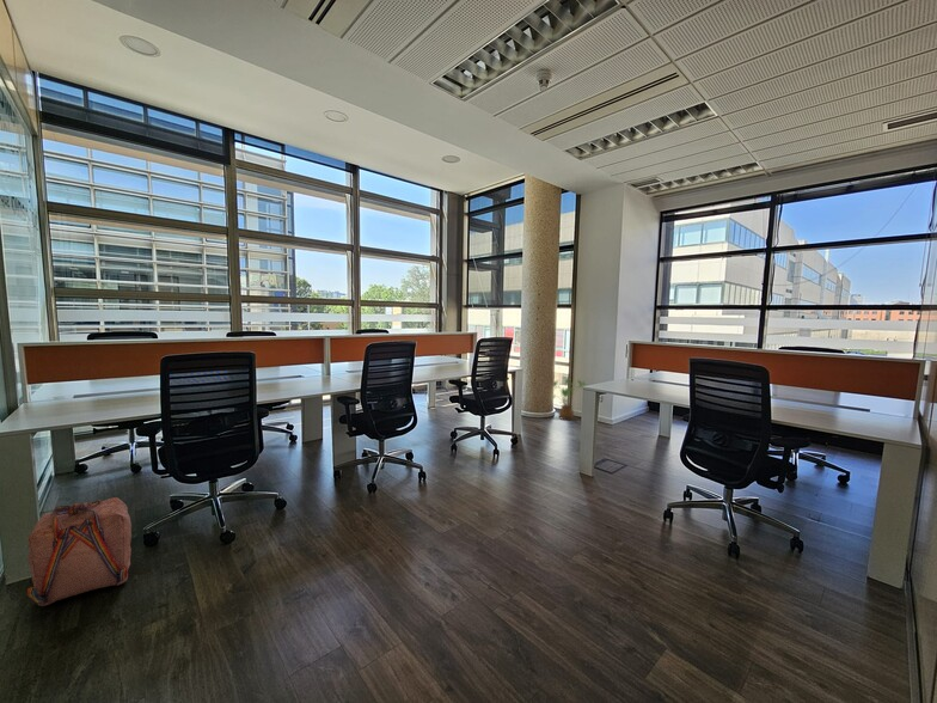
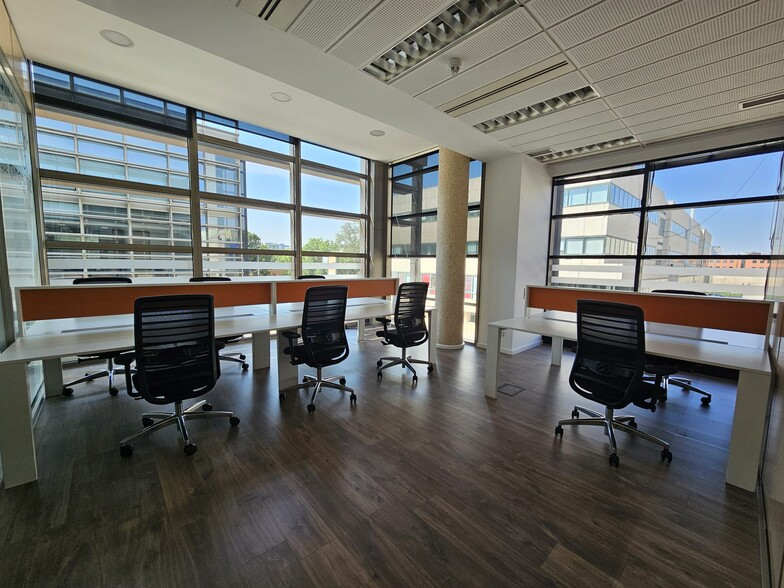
- backpack (84, 546)
- house plant (568, 399)
